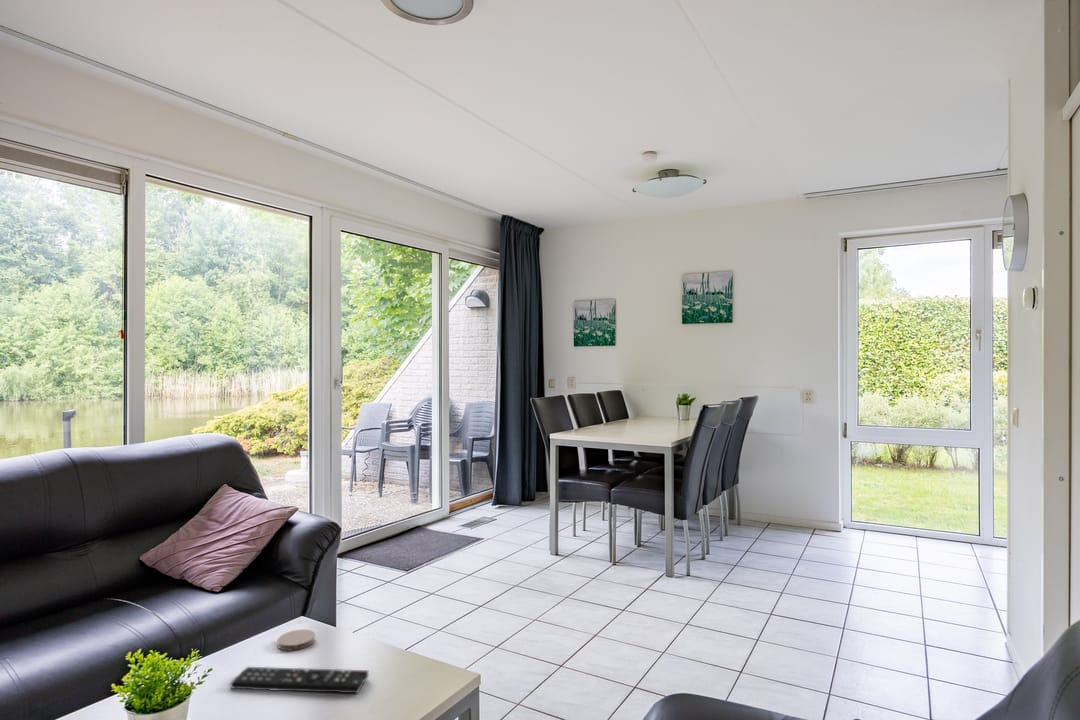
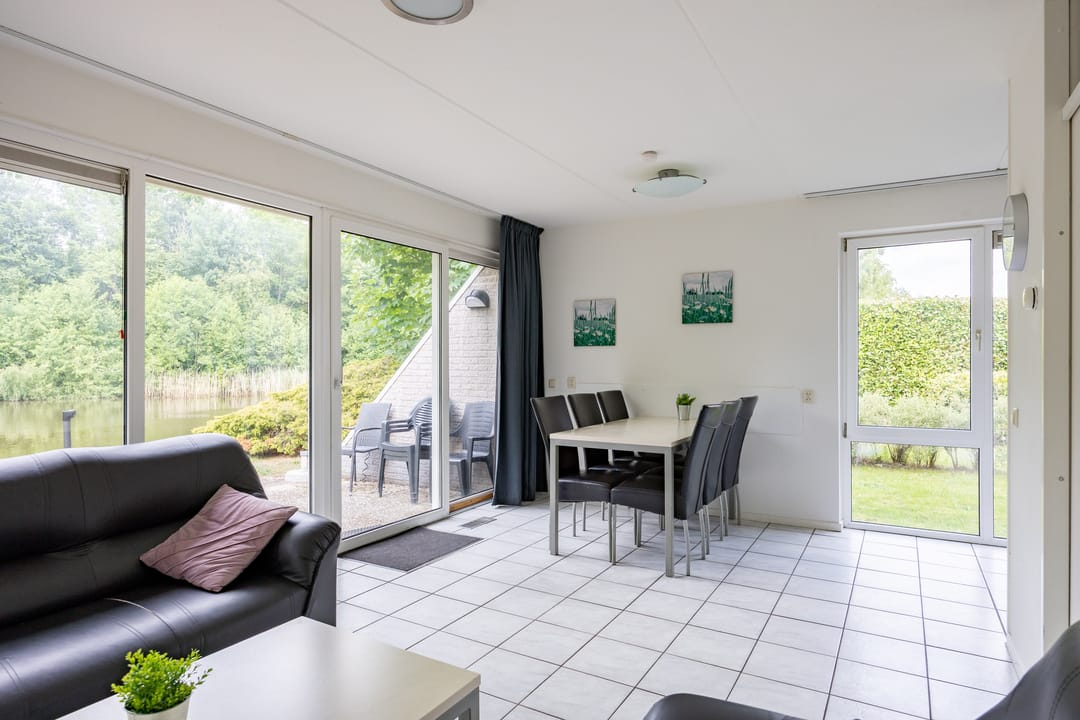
- coaster (296, 639)
- remote control (301, 678)
